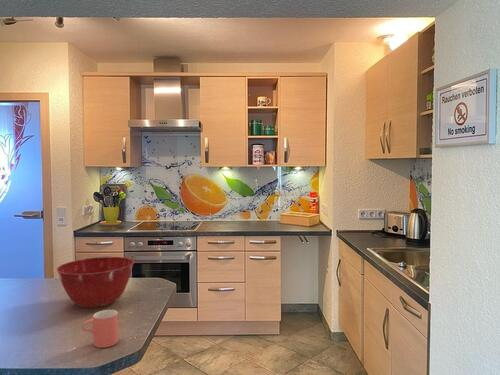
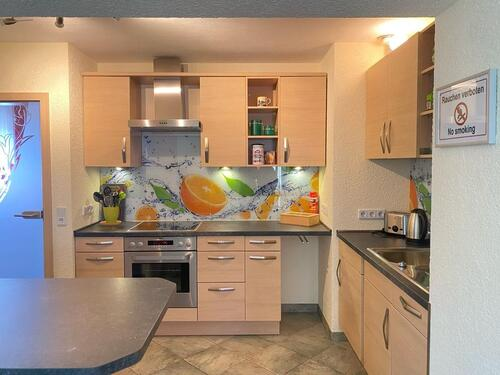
- mixing bowl (97, 282)
- cup (100, 329)
